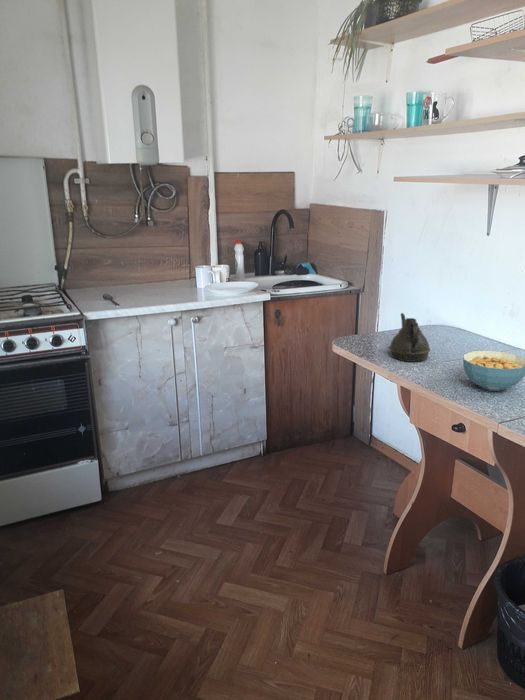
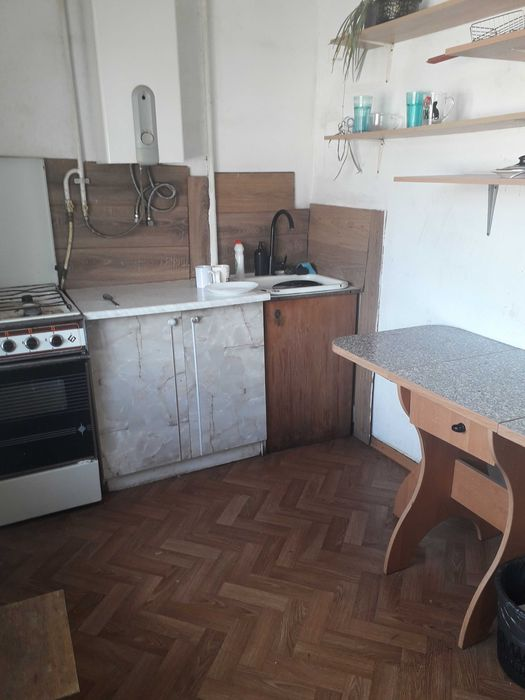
- teapot (408, 335)
- cereal bowl (493, 373)
